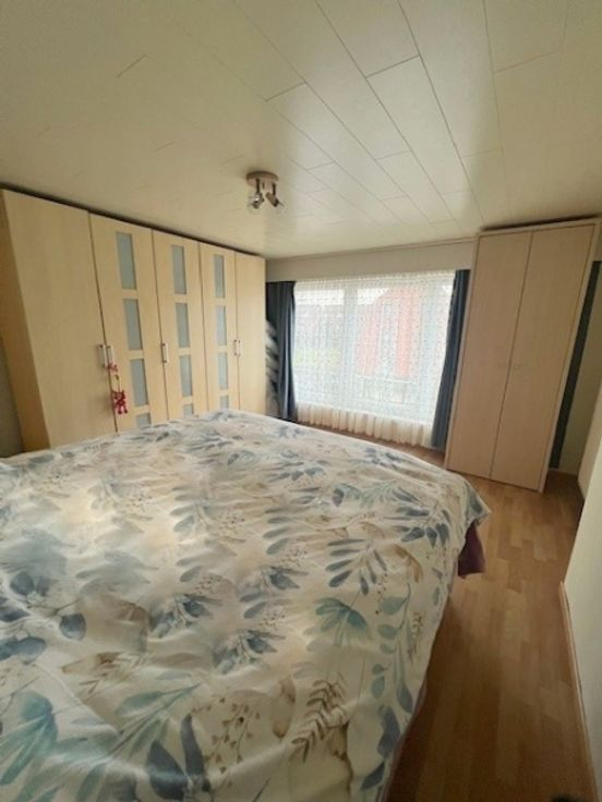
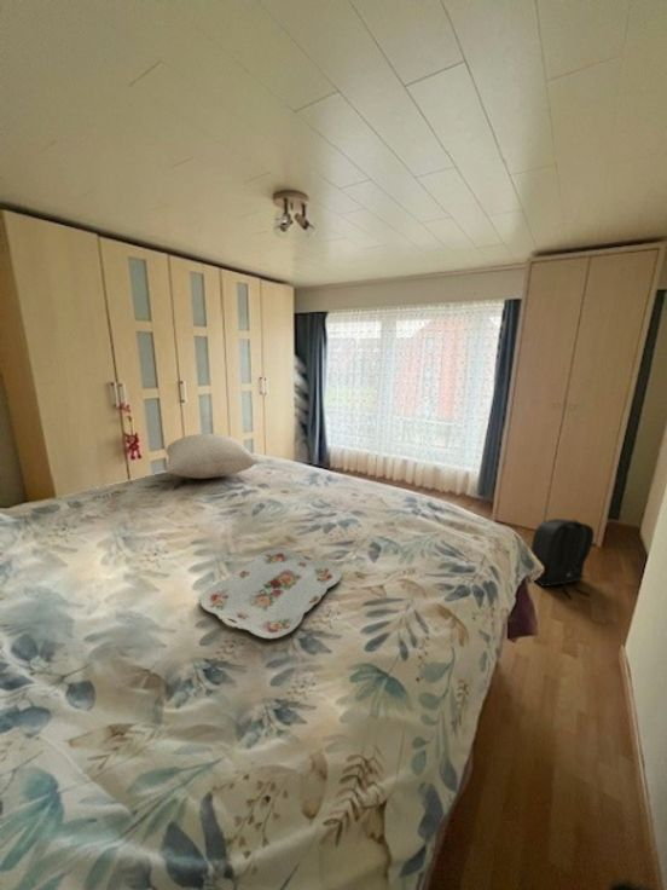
+ backpack (564, 550)
+ serving tray (276, 585)
+ pillow (208, 453)
